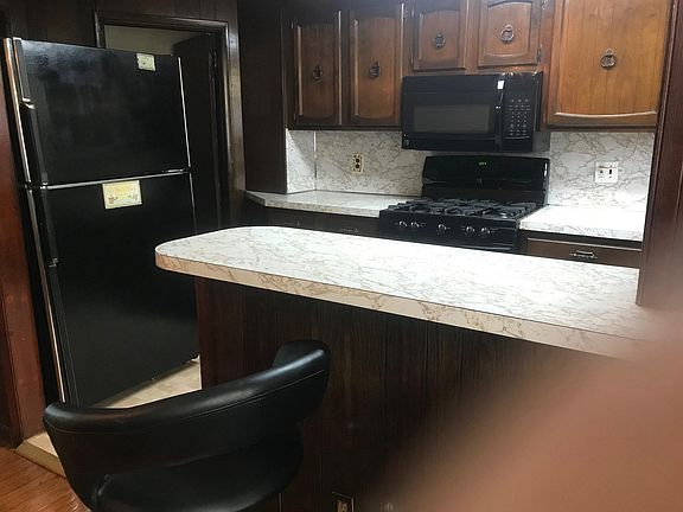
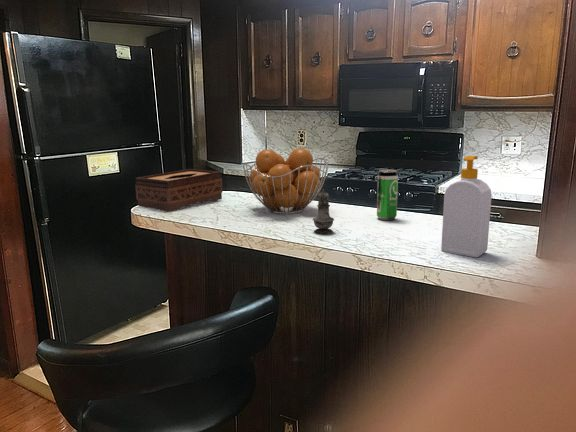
+ salt shaker (323, 210)
+ tissue box (180, 188)
+ fruit basket (285, 179)
+ soap bottle (467, 204)
+ beverage can (387, 194)
